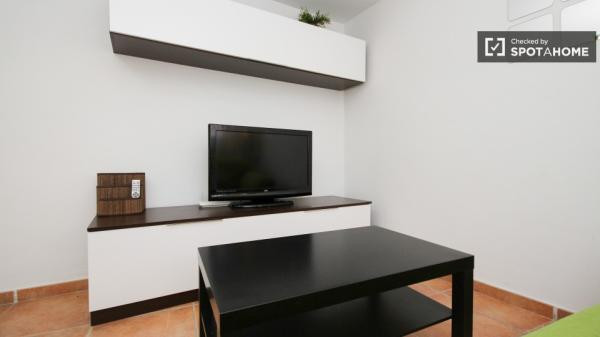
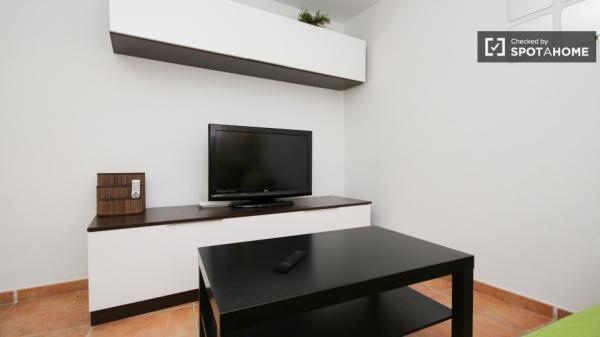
+ remote control (292, 260)
